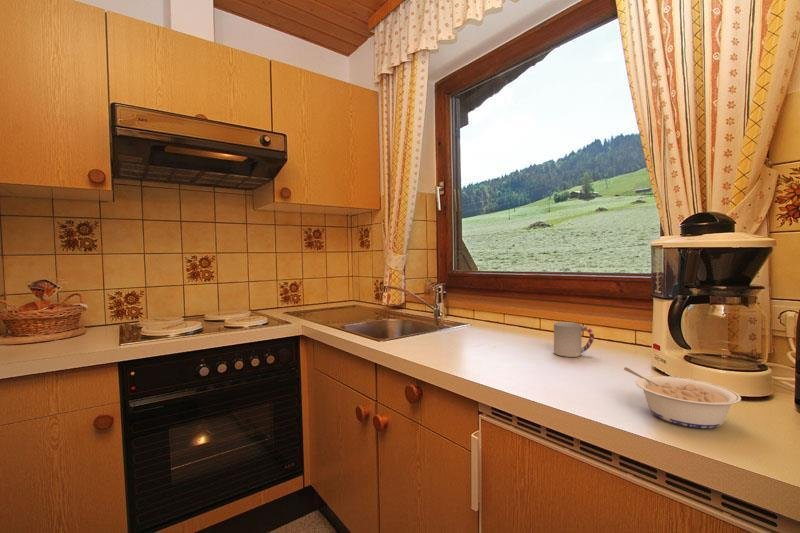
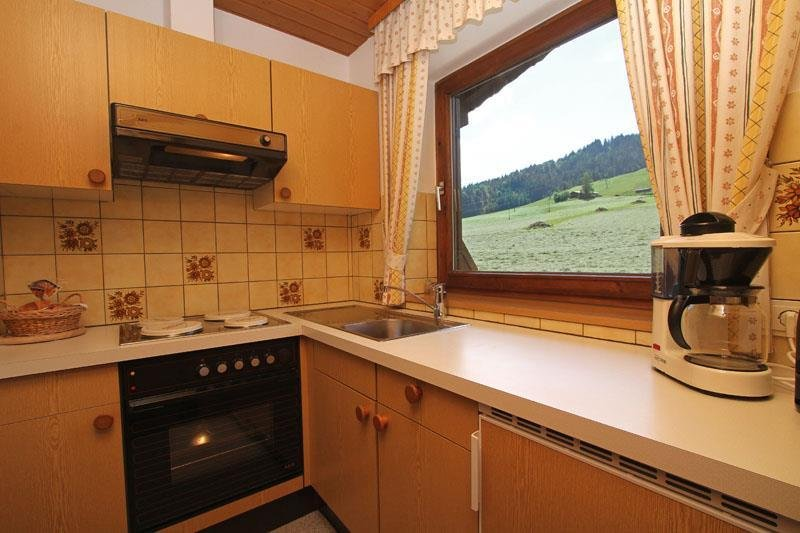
- legume (680, 399)
- cup (573, 339)
